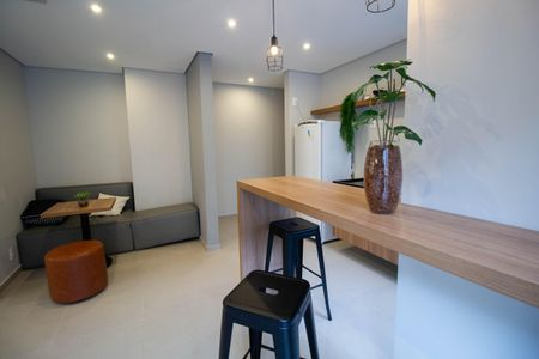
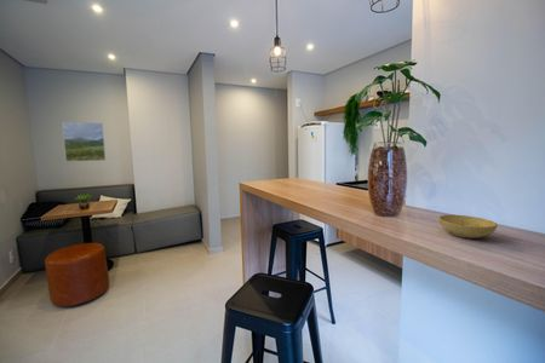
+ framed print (84, 142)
+ bowl (465, 226)
